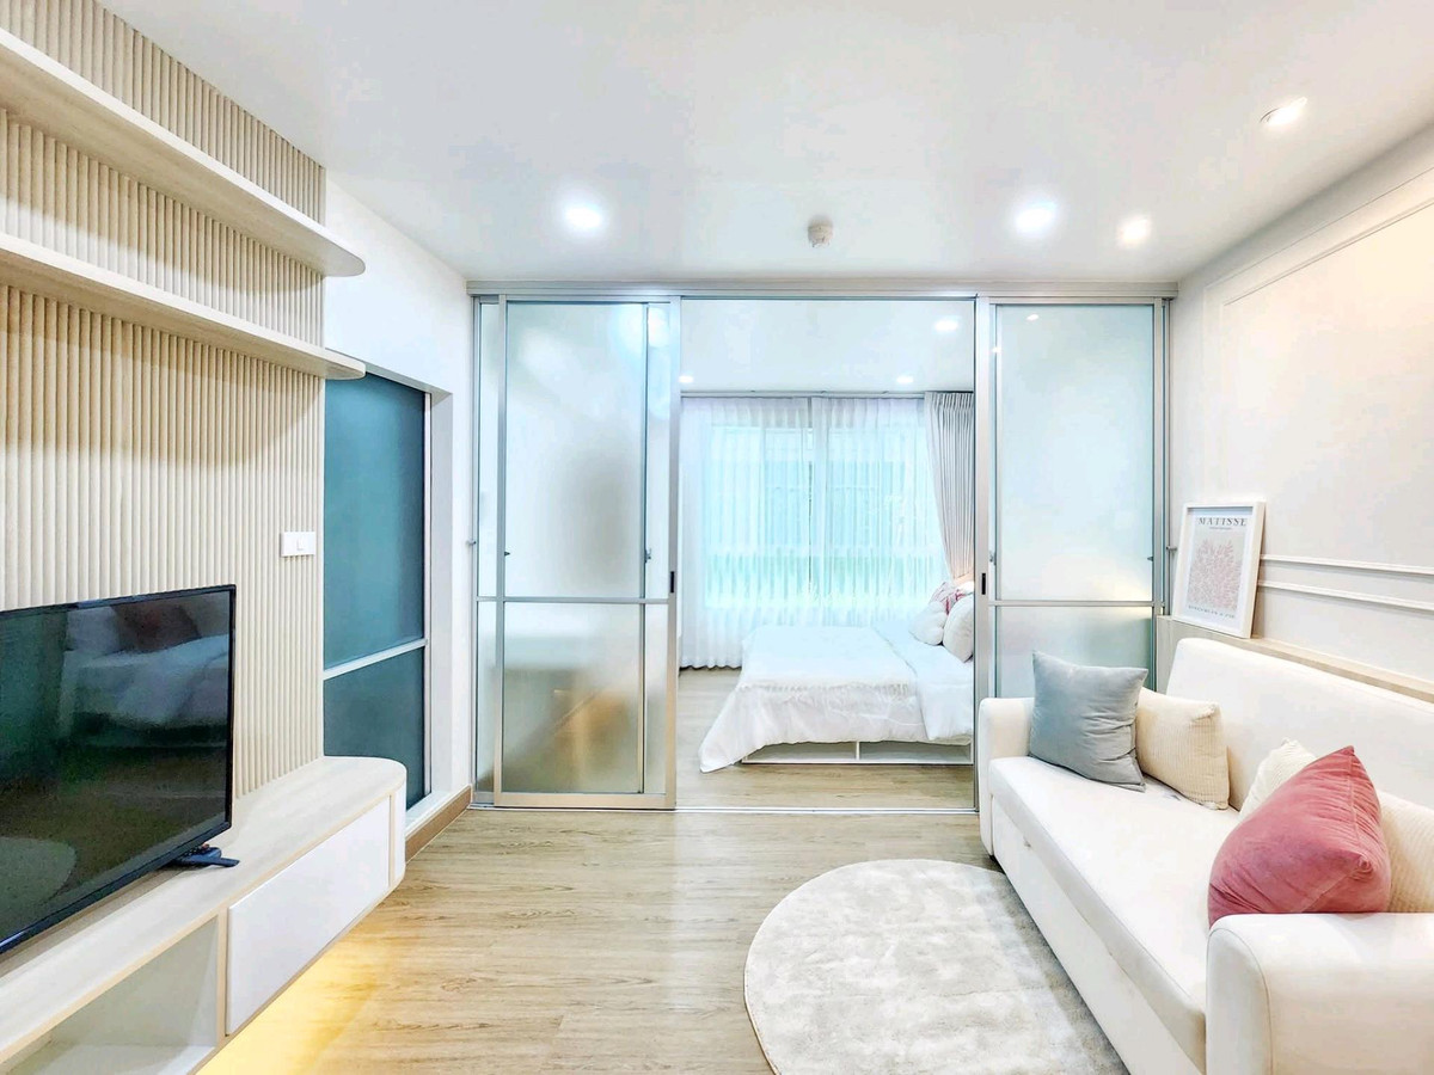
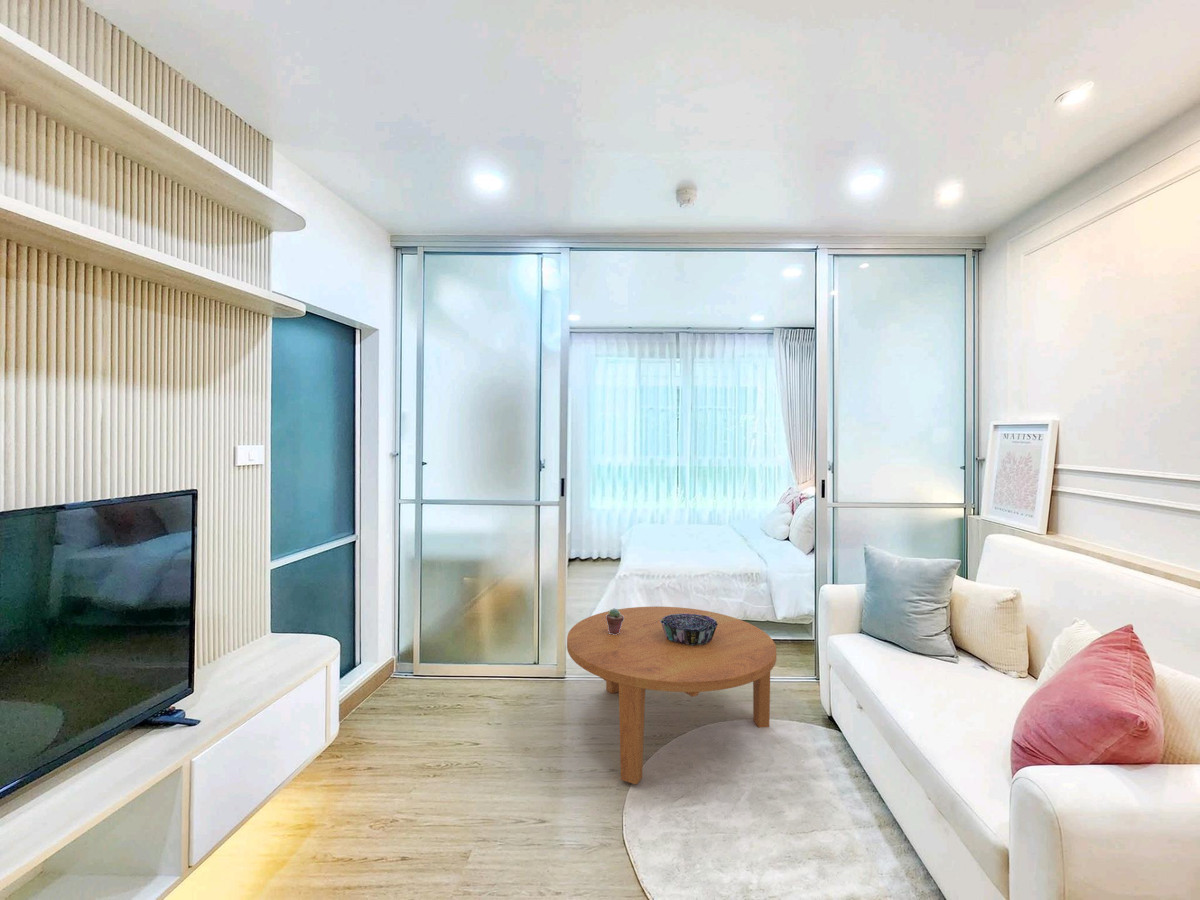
+ decorative bowl (688, 629)
+ potted succulent (614, 620)
+ coffee table (668, 681)
